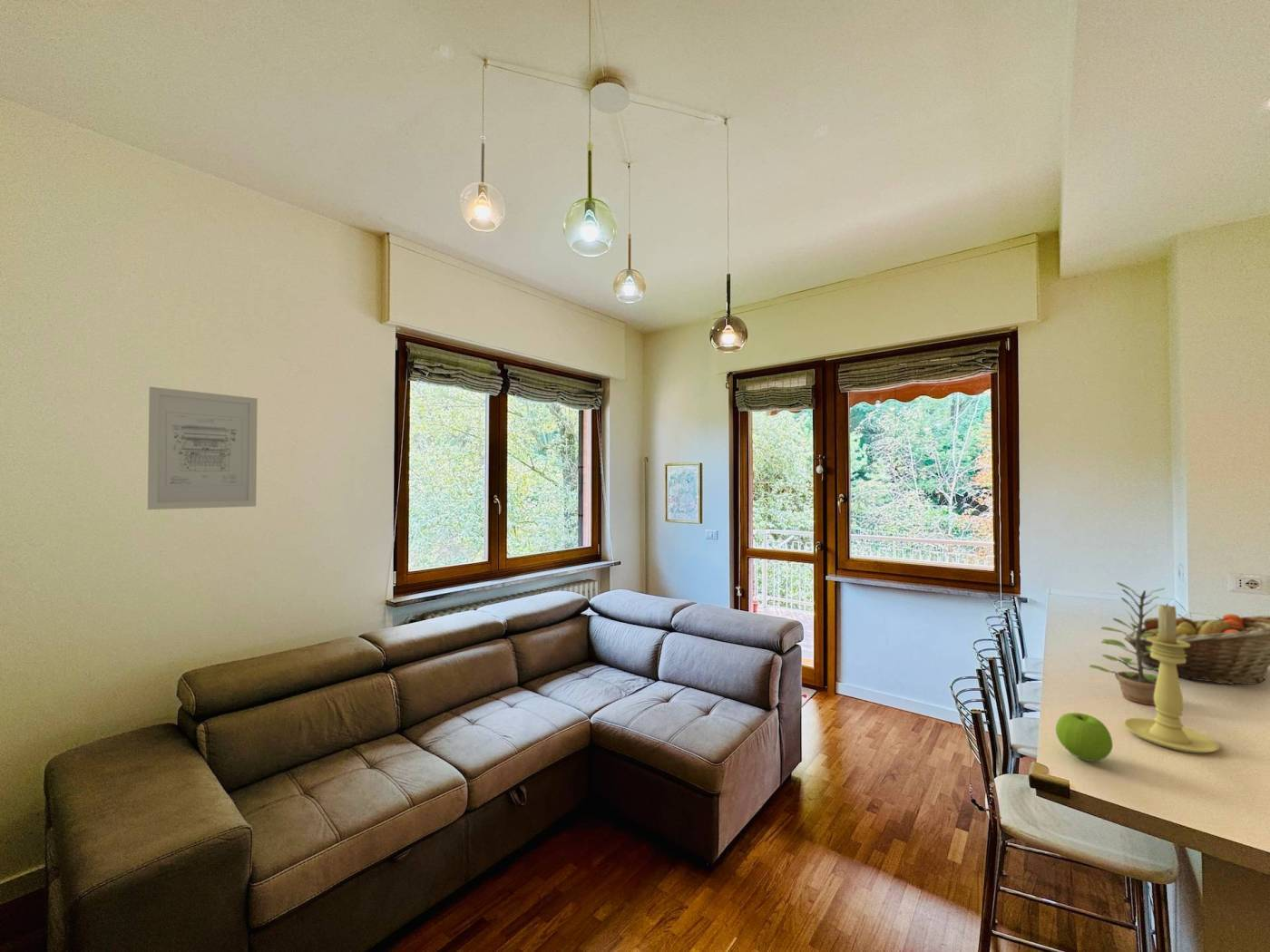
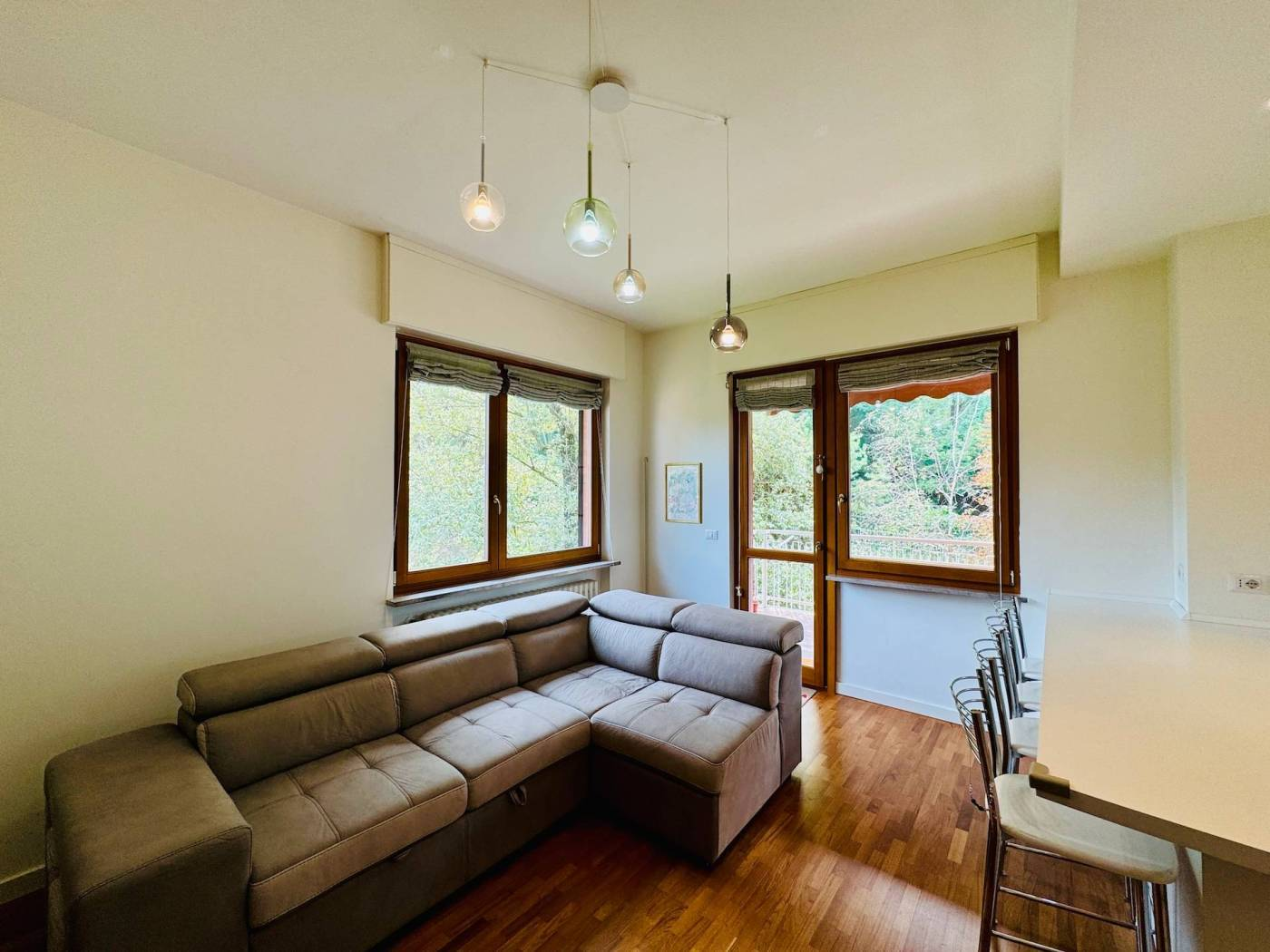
- candle holder (1167, 670)
- plant (1133, 640)
- wall art (206, 450)
- apple (1083, 736)
- fruit basket (1207, 640)
